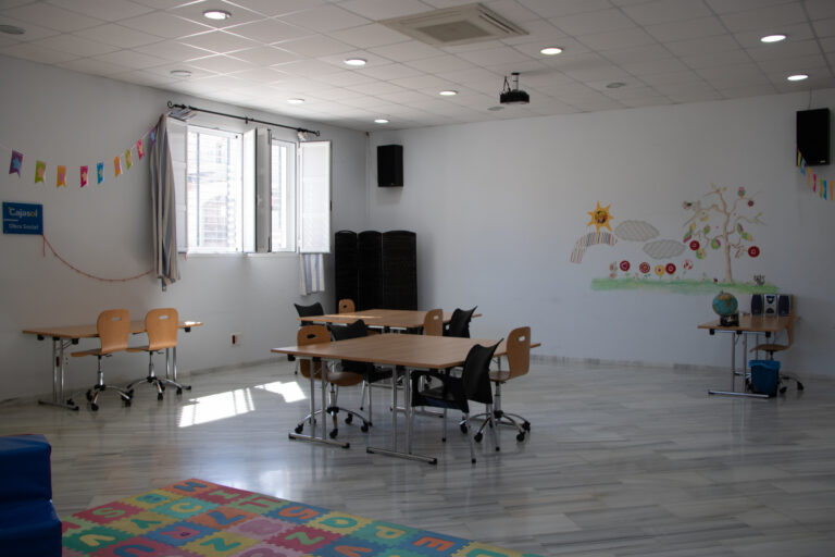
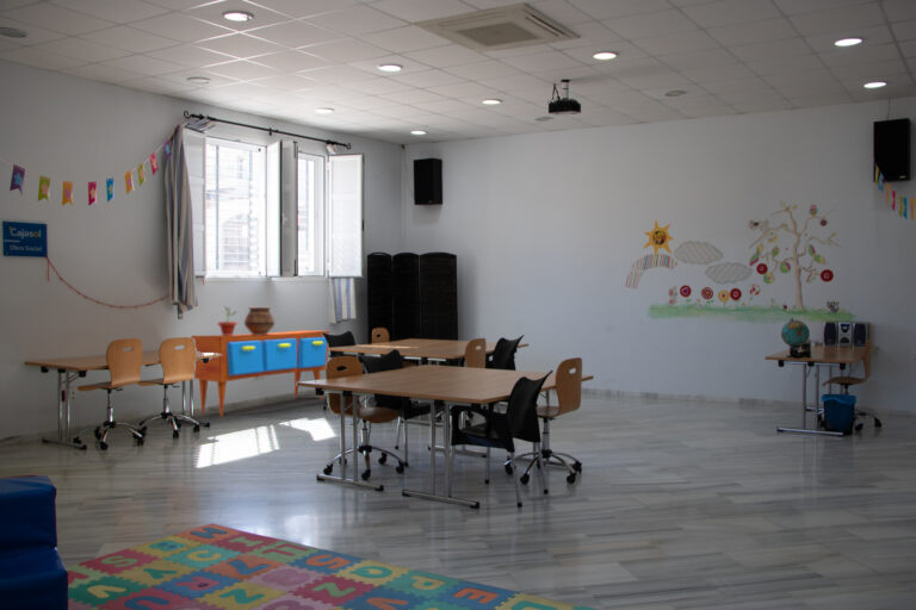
+ potted plant (227, 319)
+ sideboard (268, 369)
+ ceramic pot (259, 319)
